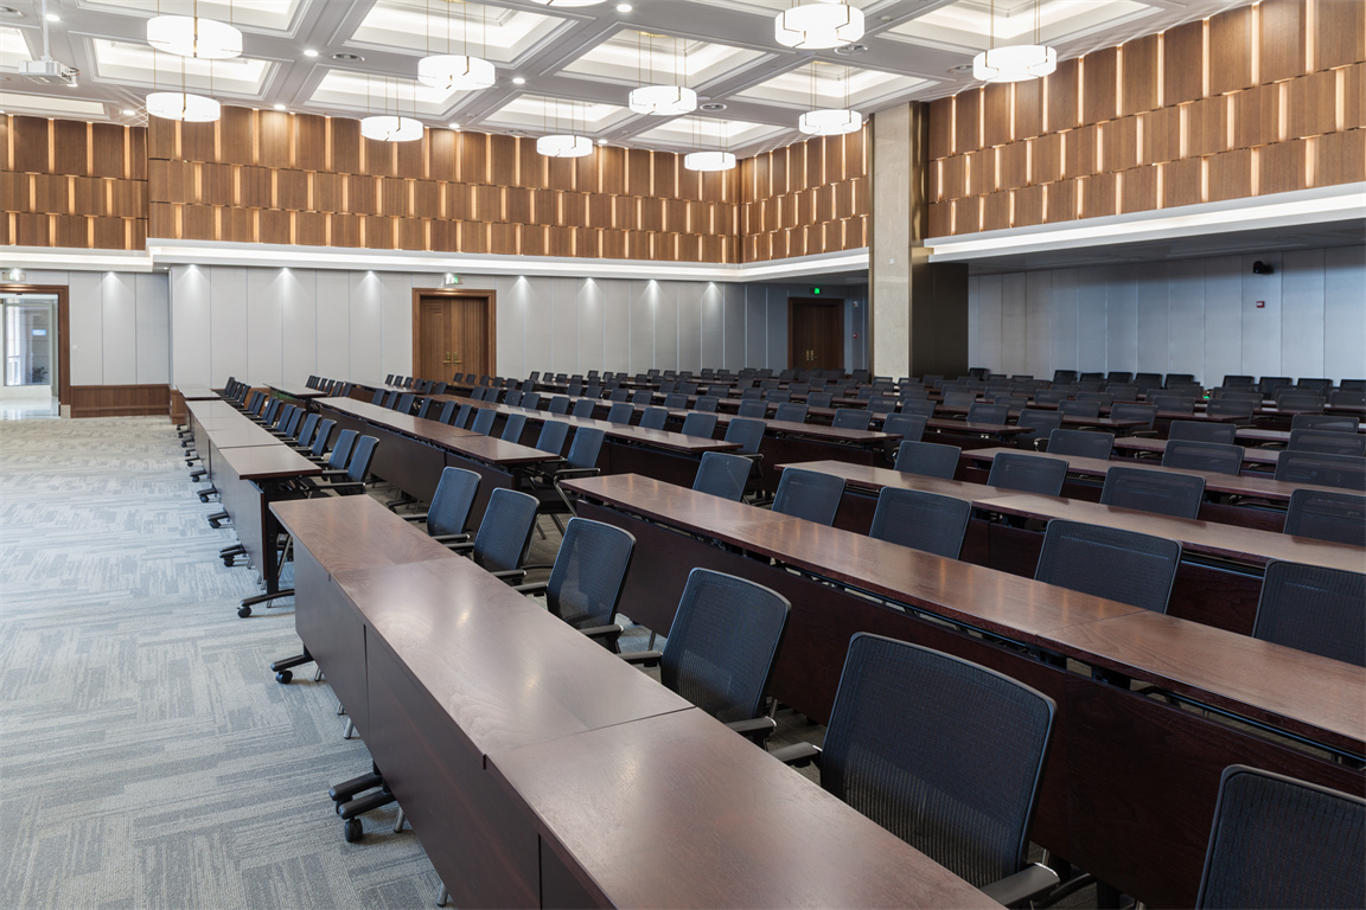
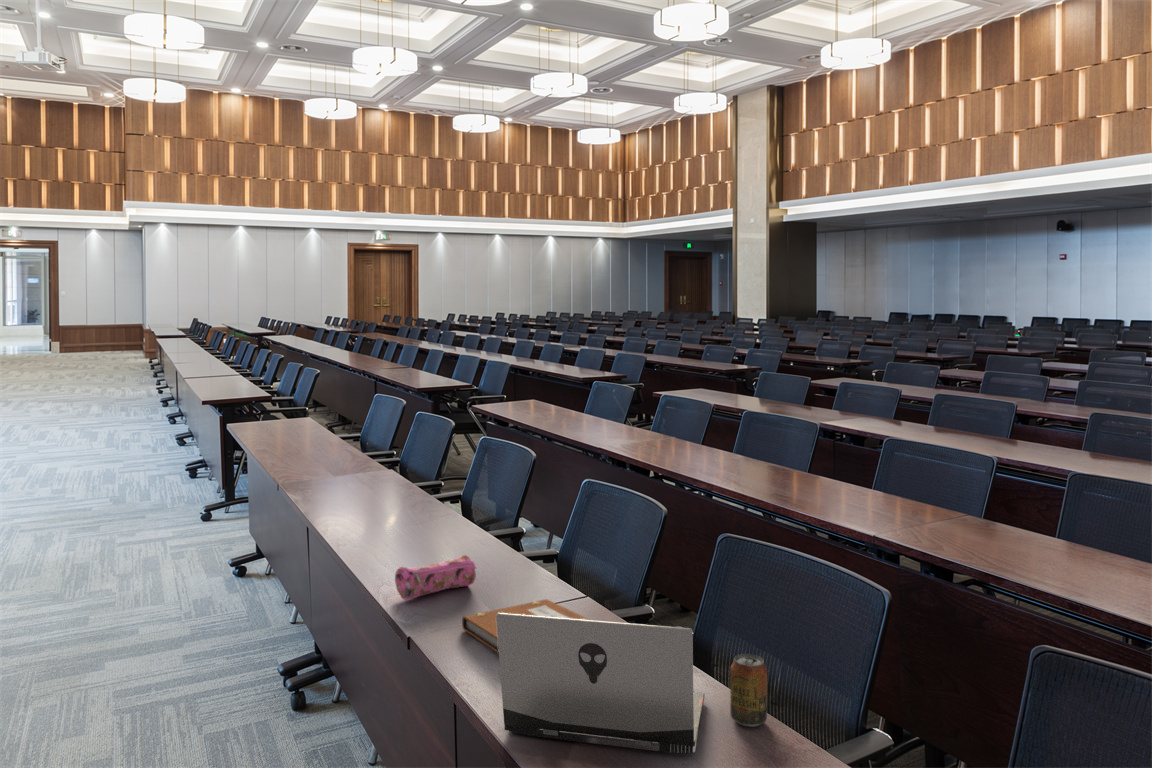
+ laptop computer (606, 659)
+ beverage can (748, 689)
+ notebook (527, 614)
+ pencil case (436, 576)
